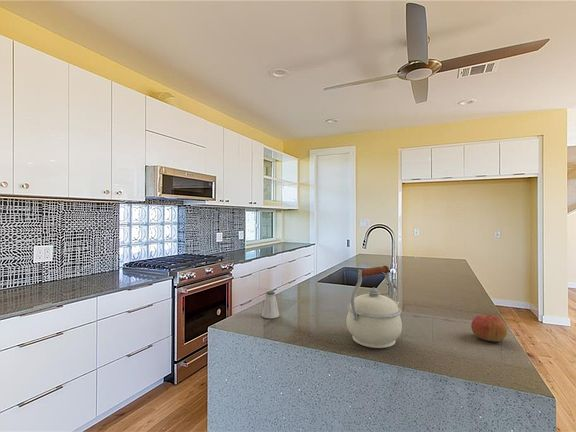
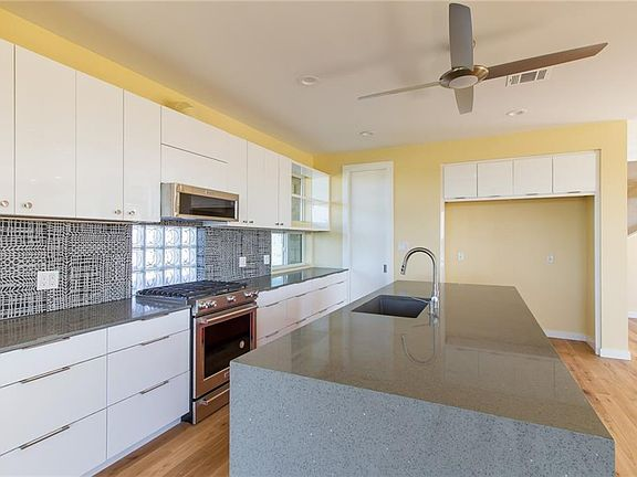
- apple (488, 327)
- kettle (376, 302)
- saltshaker (270, 303)
